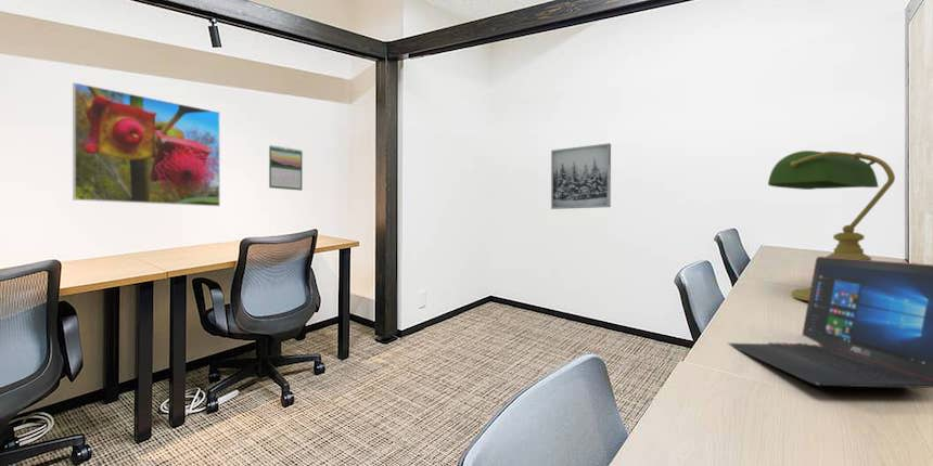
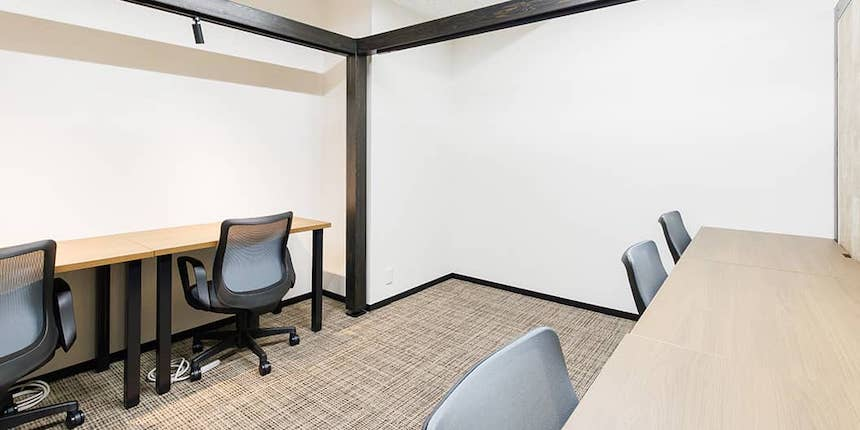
- desk lamp (843, 226)
- laptop (816, 310)
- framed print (154, 151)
- calendar (285, 168)
- wall art (579, 177)
